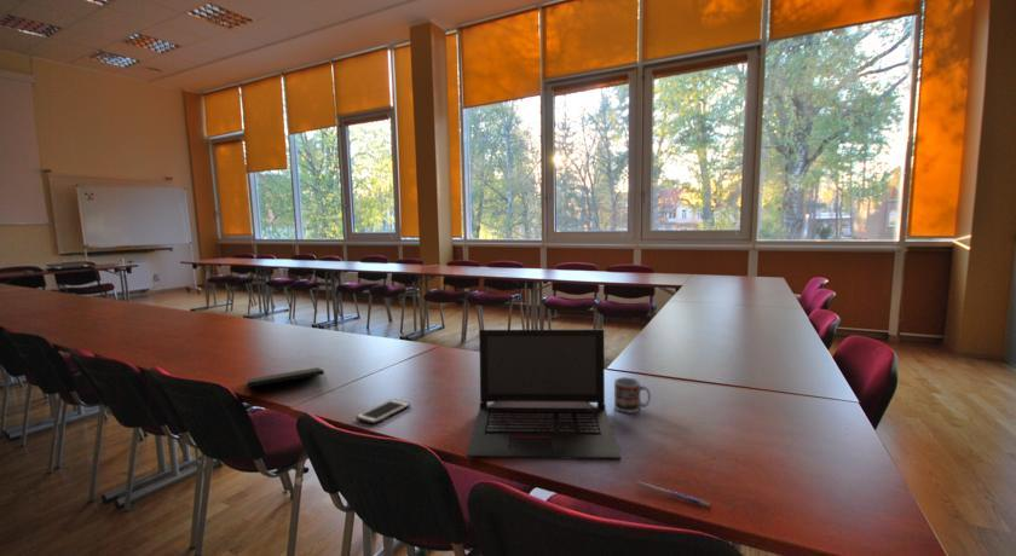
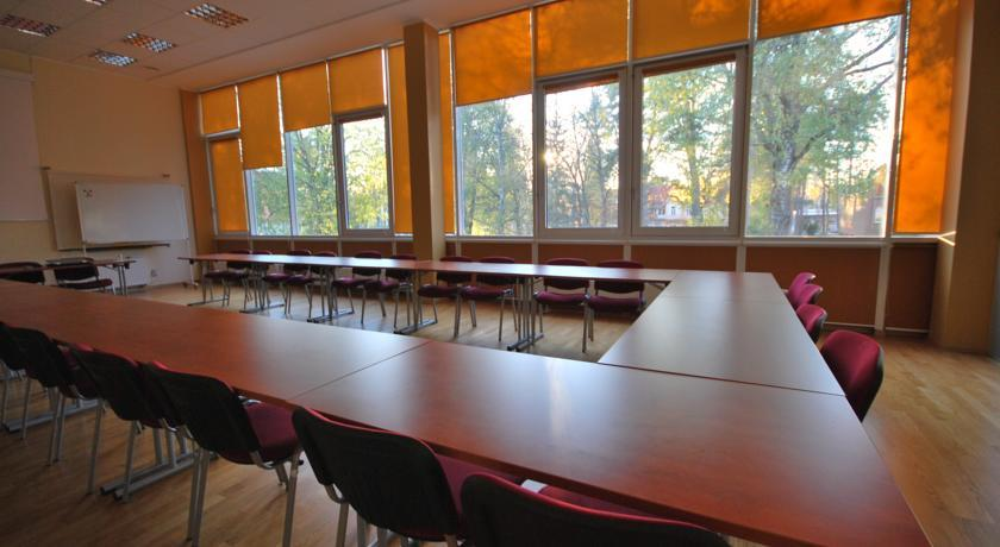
- cup (631, 395)
- laptop (542, 387)
- cell phone (383, 411)
- pen (670, 492)
- notepad (285, 376)
